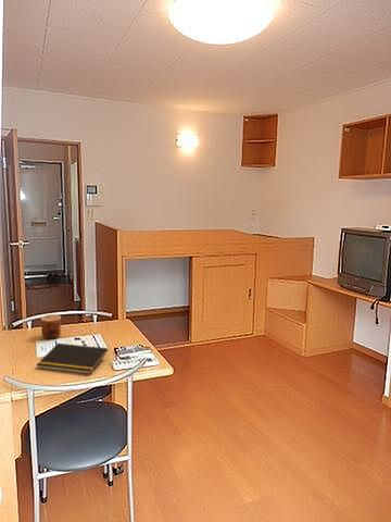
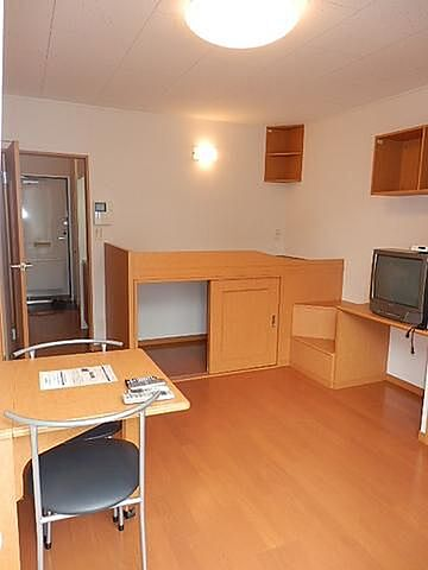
- notepad (73, 357)
- cup (51, 326)
